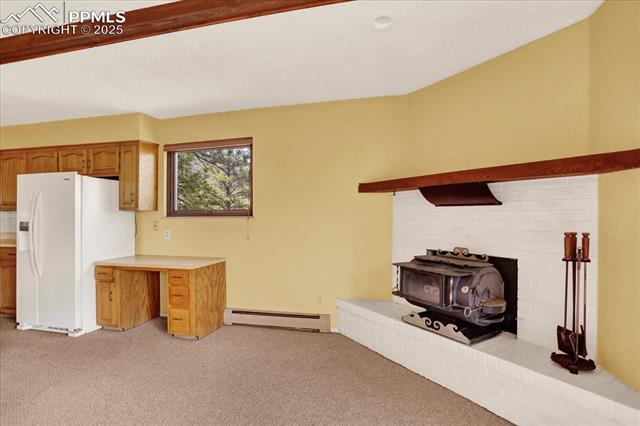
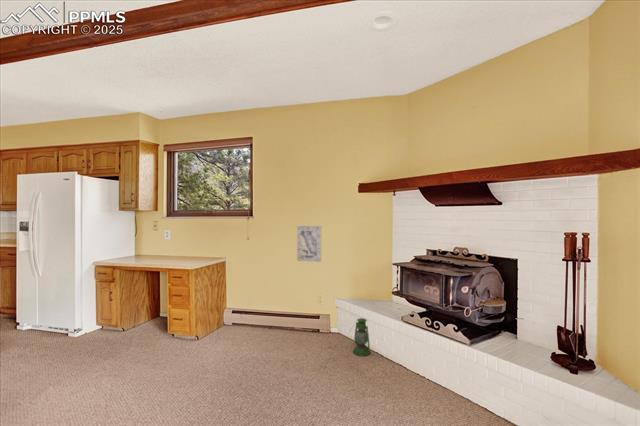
+ wall art (309, 243)
+ lantern (360, 335)
